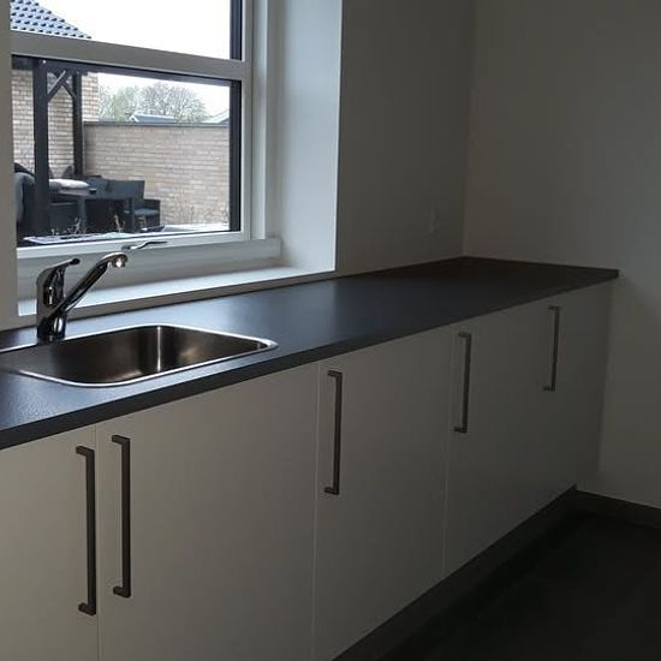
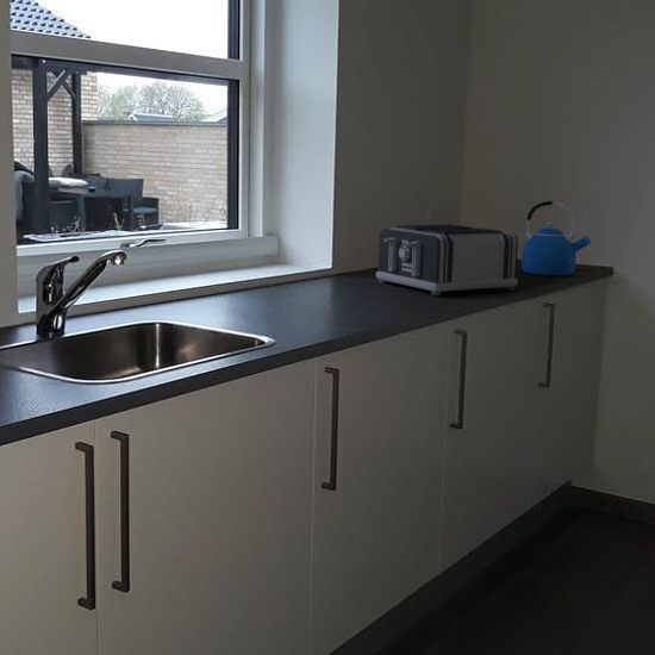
+ toaster (442, 257)
+ kettle (556, 237)
